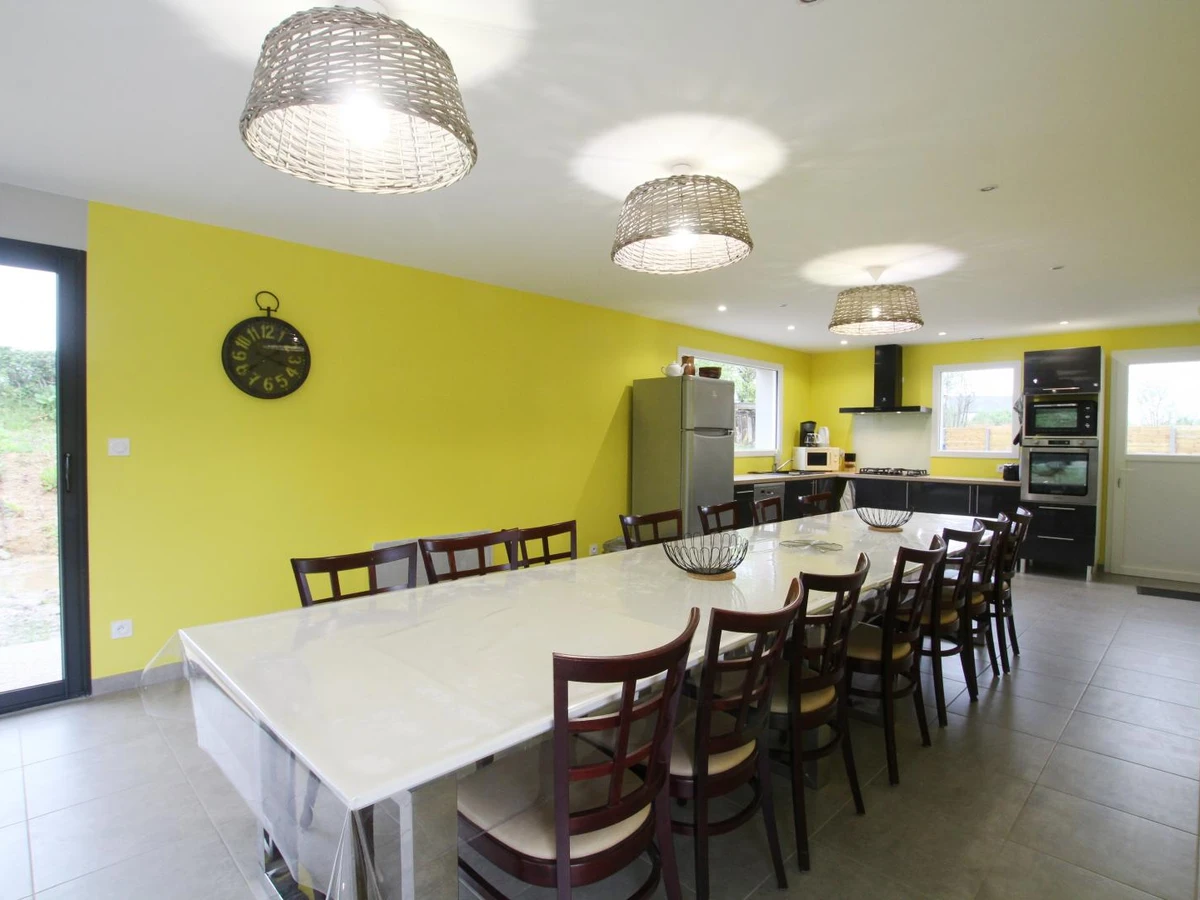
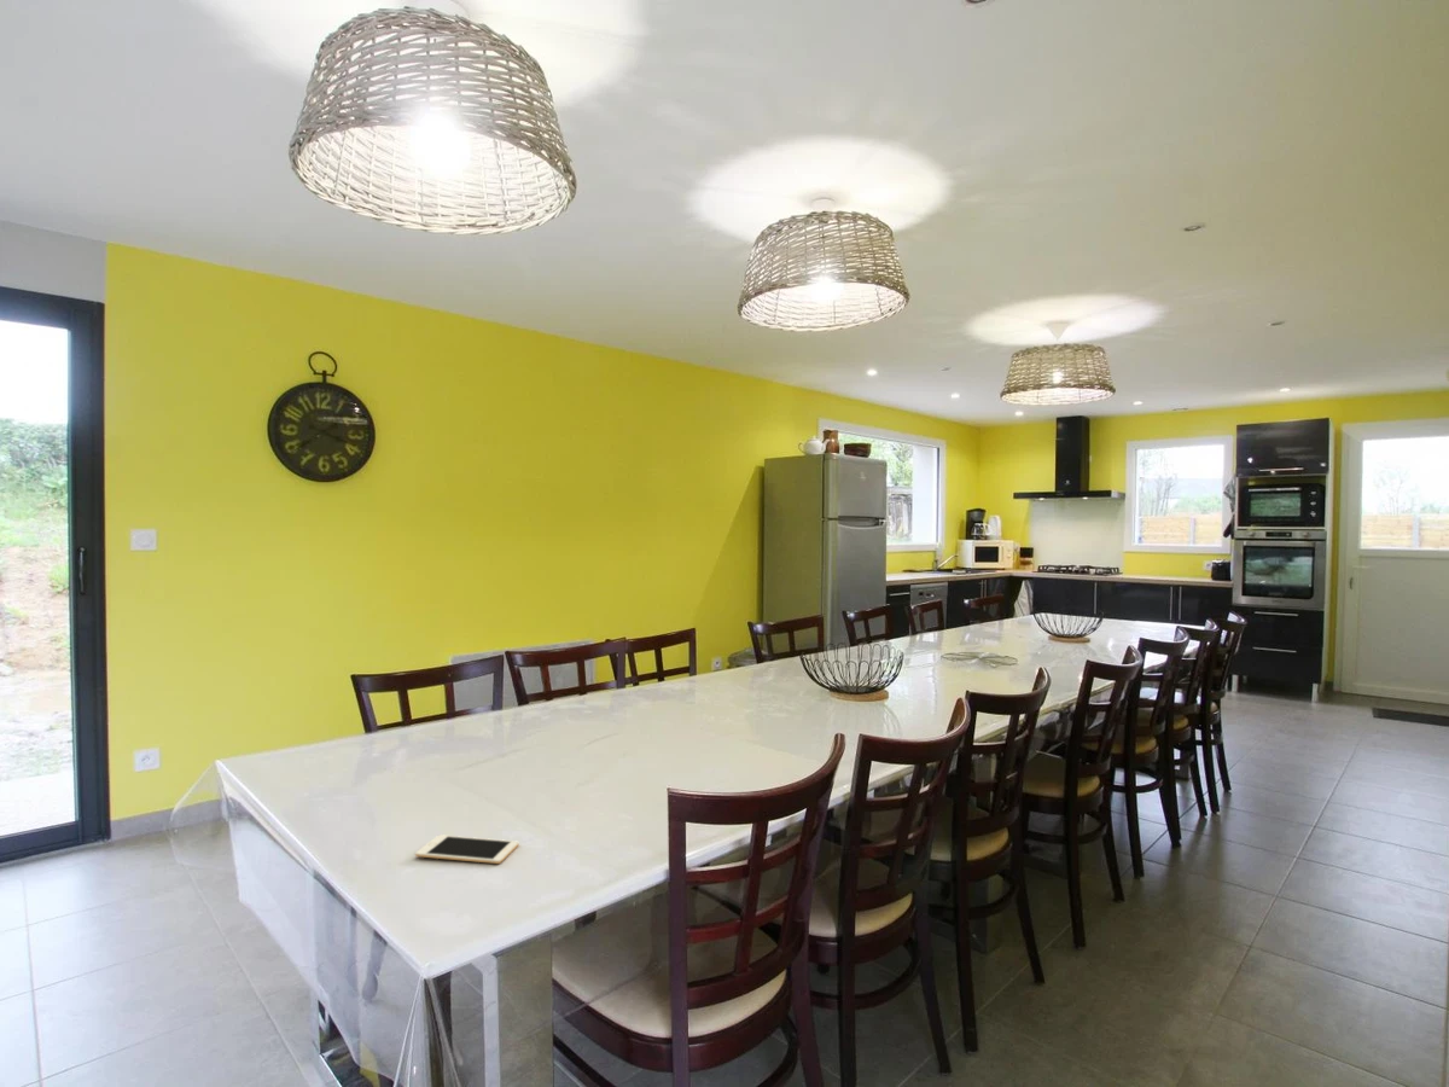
+ cell phone (467, 848)
